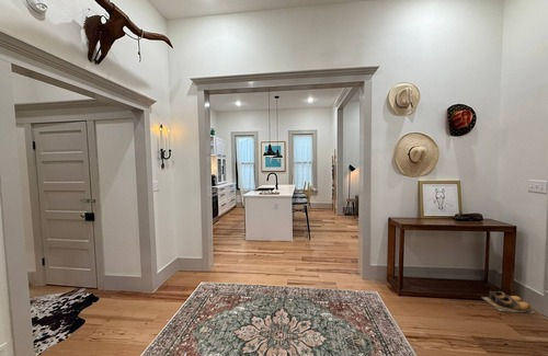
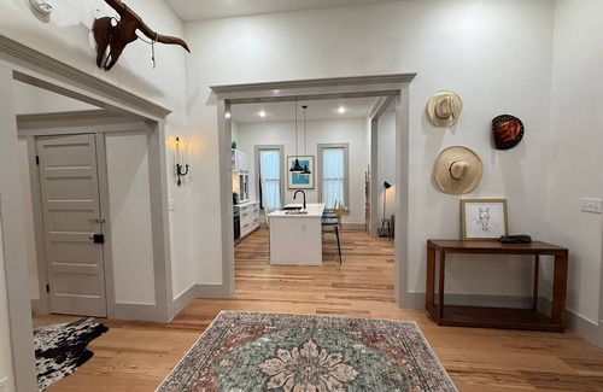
- shoes (506, 299)
